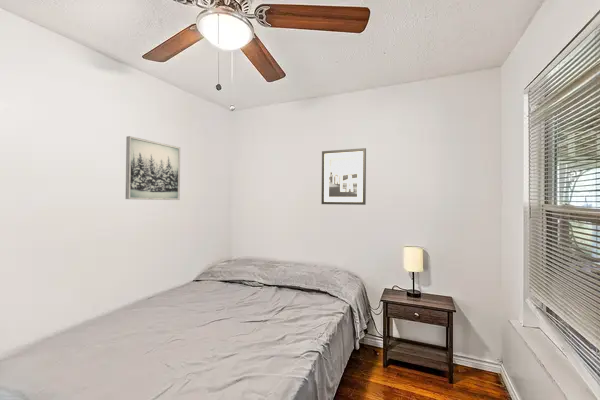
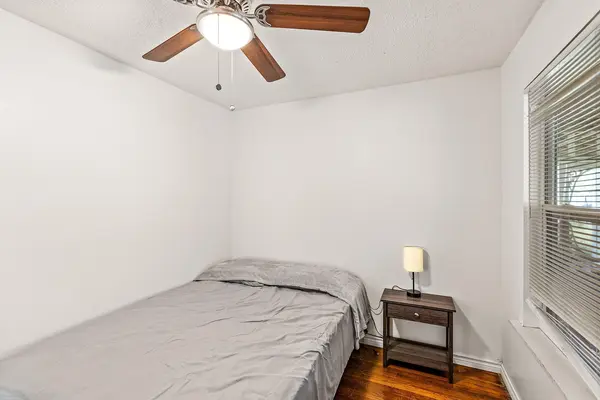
- wall art (343, 177)
- wall art (155, 171)
